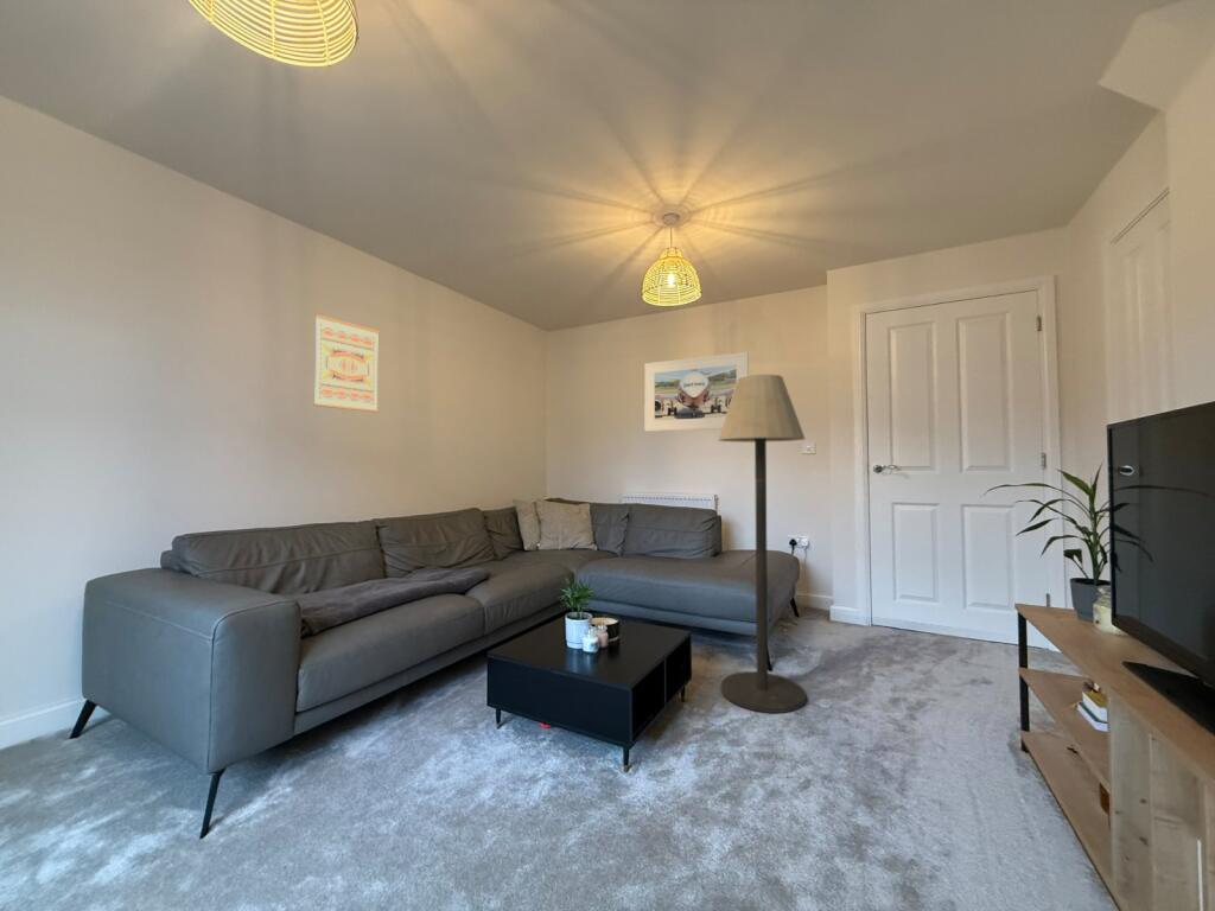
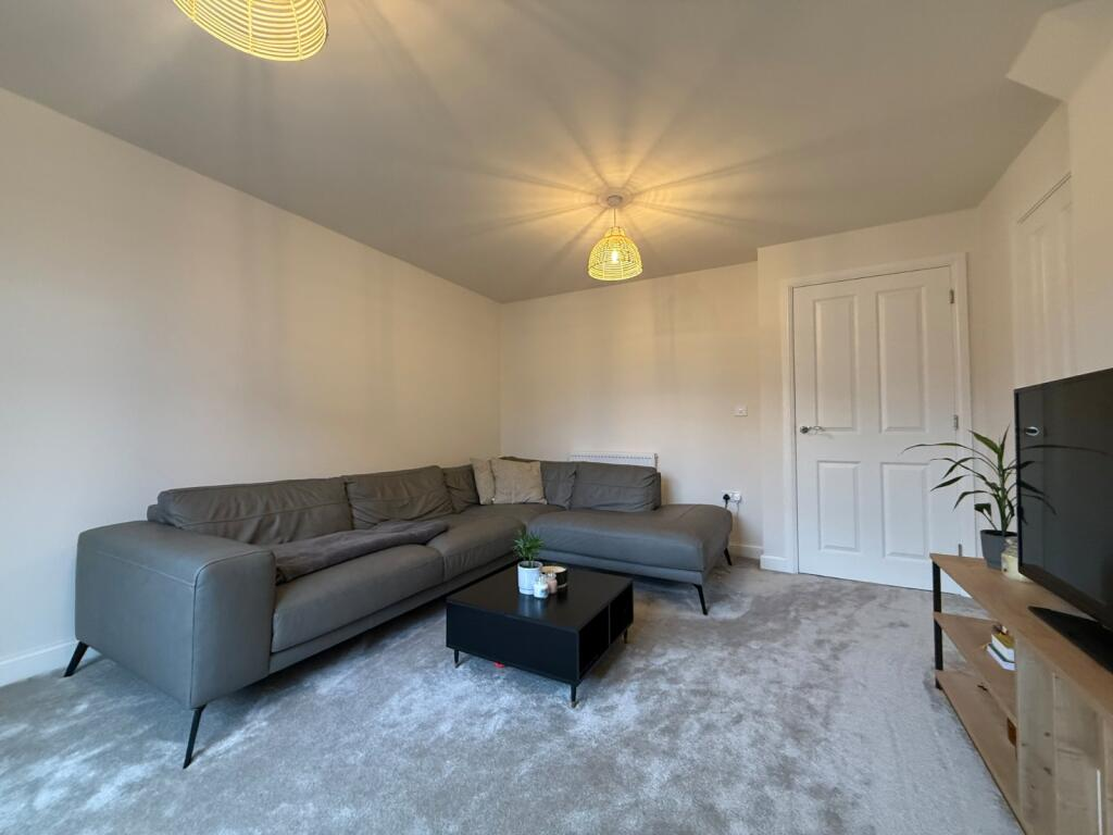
- wall art (348, 365)
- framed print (693, 394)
- floor lamp (761, 534)
